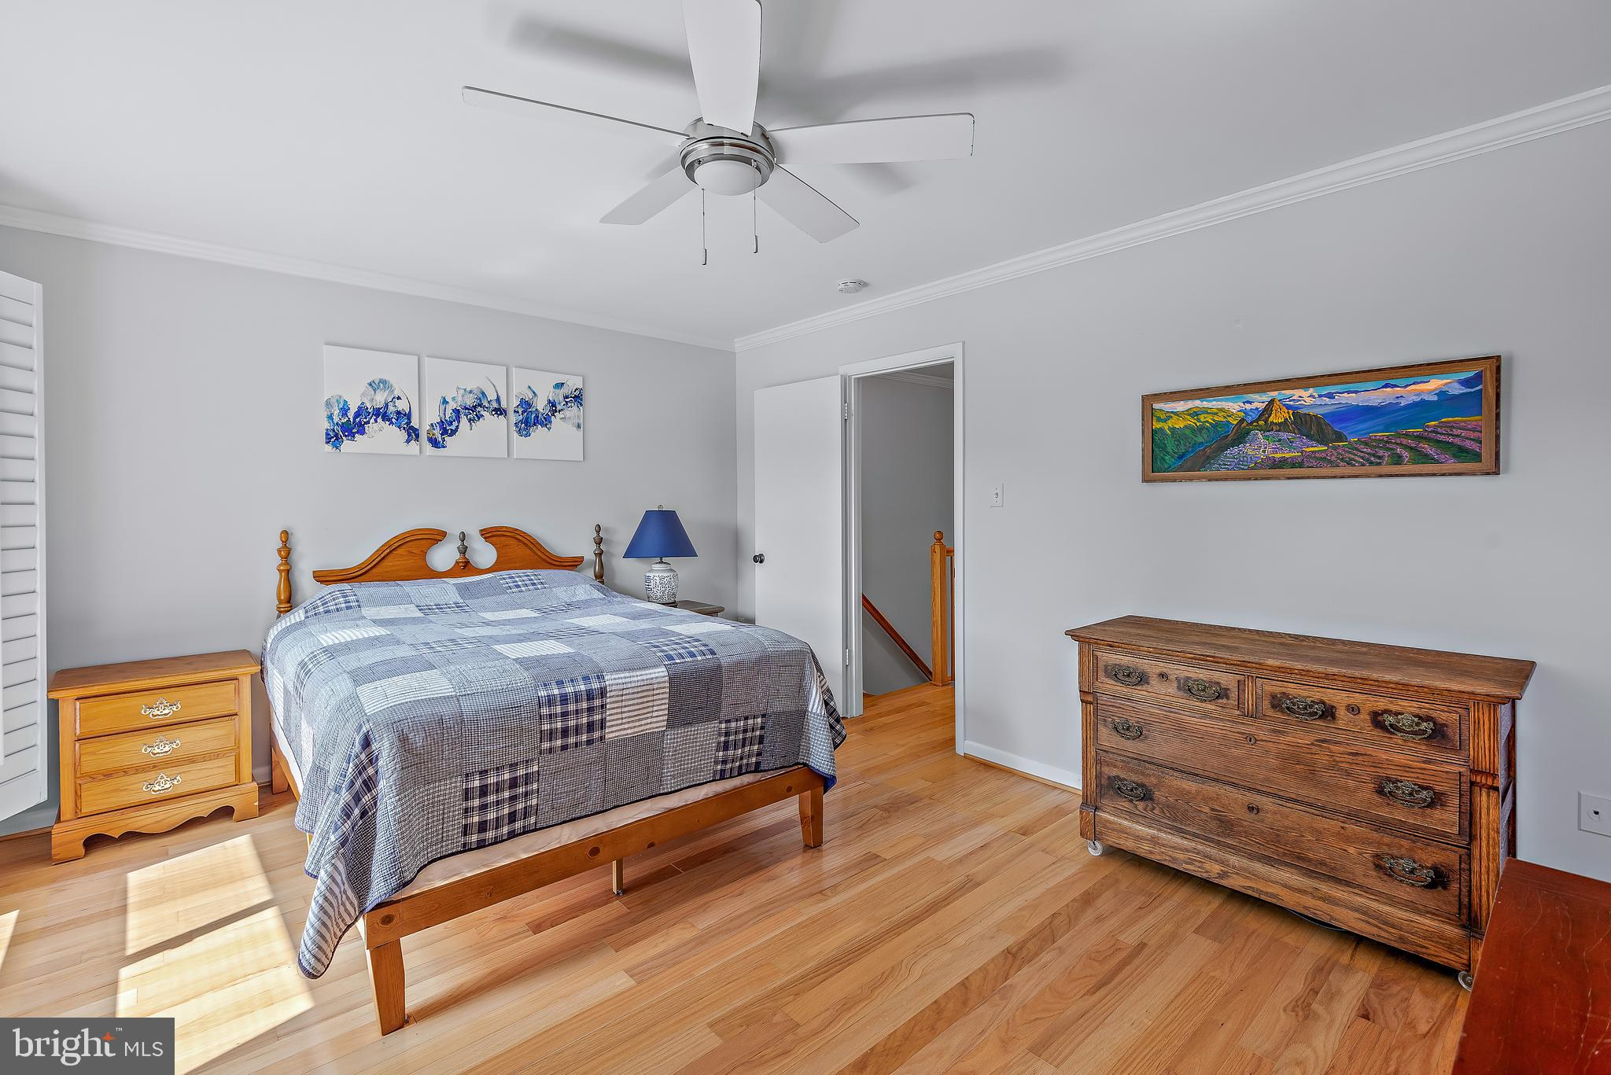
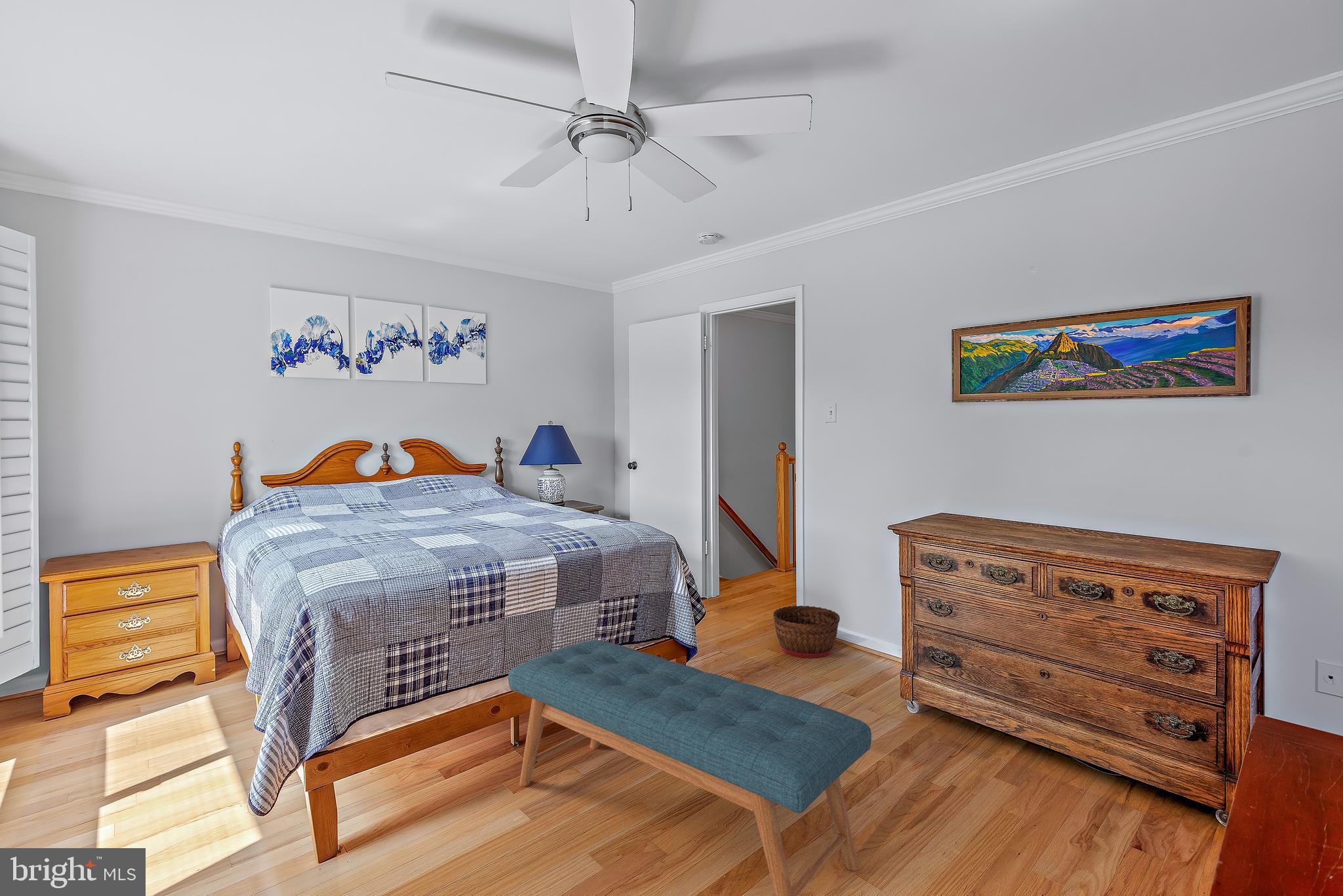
+ bench (671, 752)
+ basket (806, 631)
